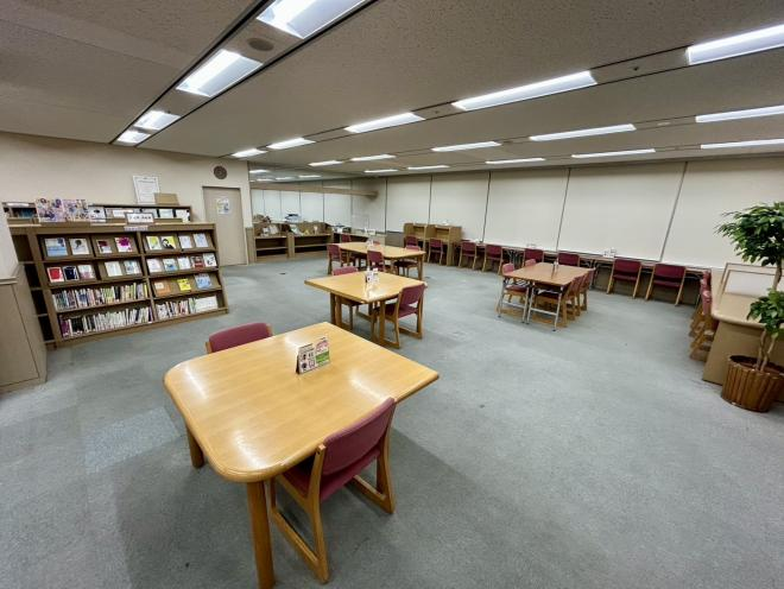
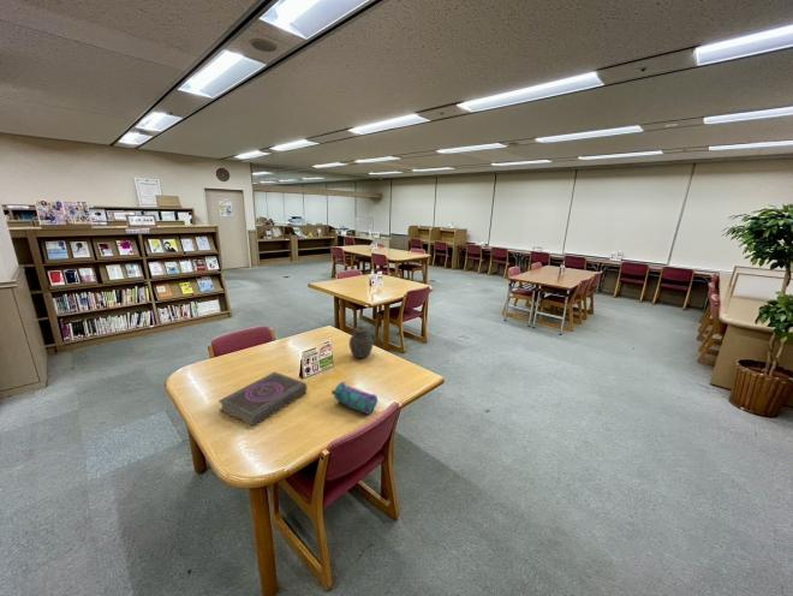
+ jar (360, 340)
+ pencil case (354, 397)
+ book (266, 395)
